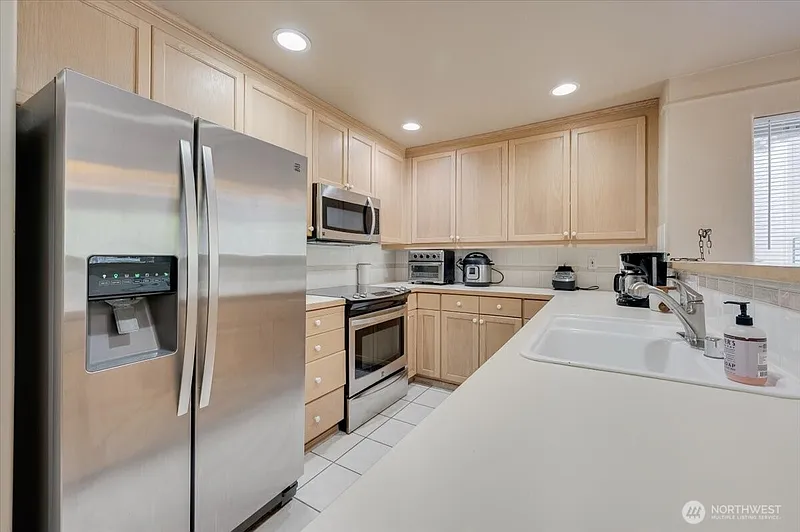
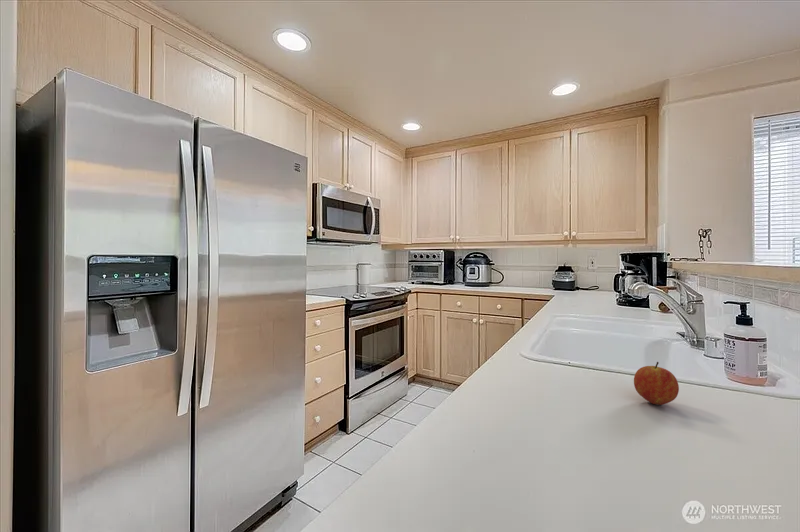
+ fruit (655, 382)
